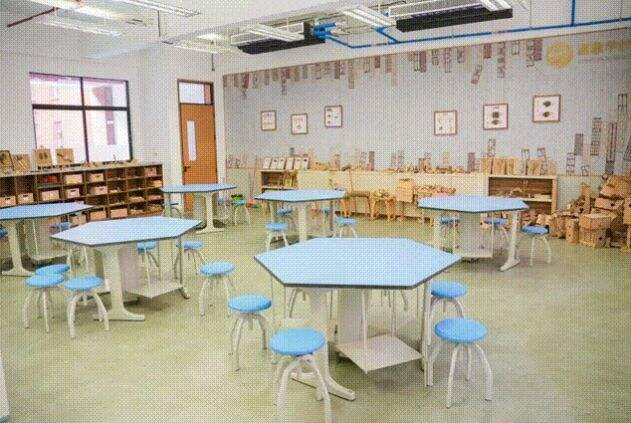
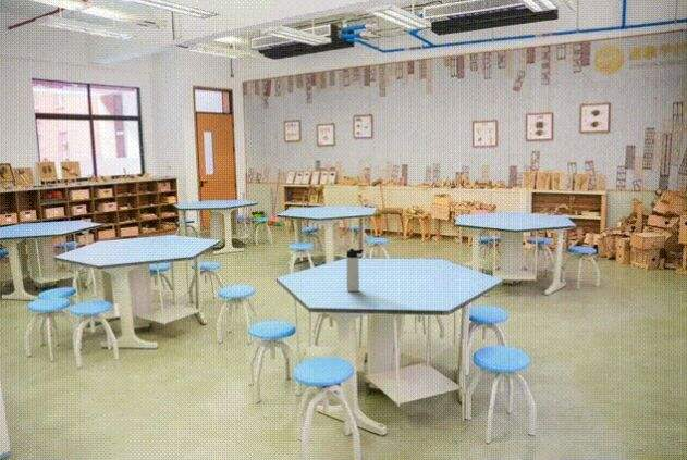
+ thermos bottle (355, 270)
